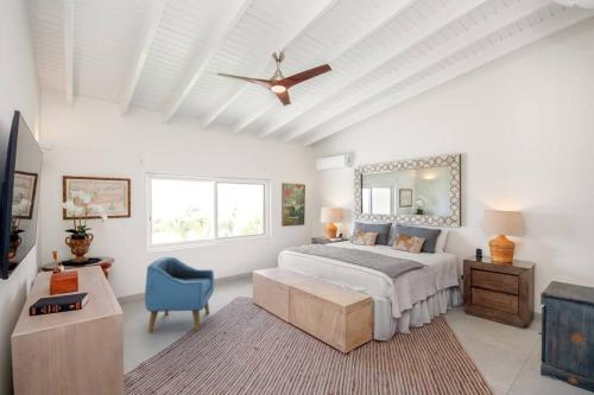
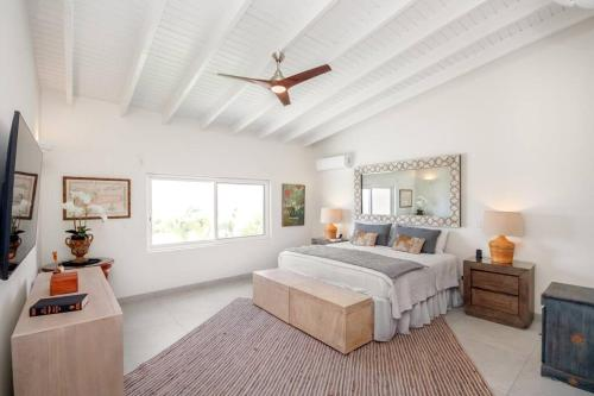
- armchair (183, 289)
